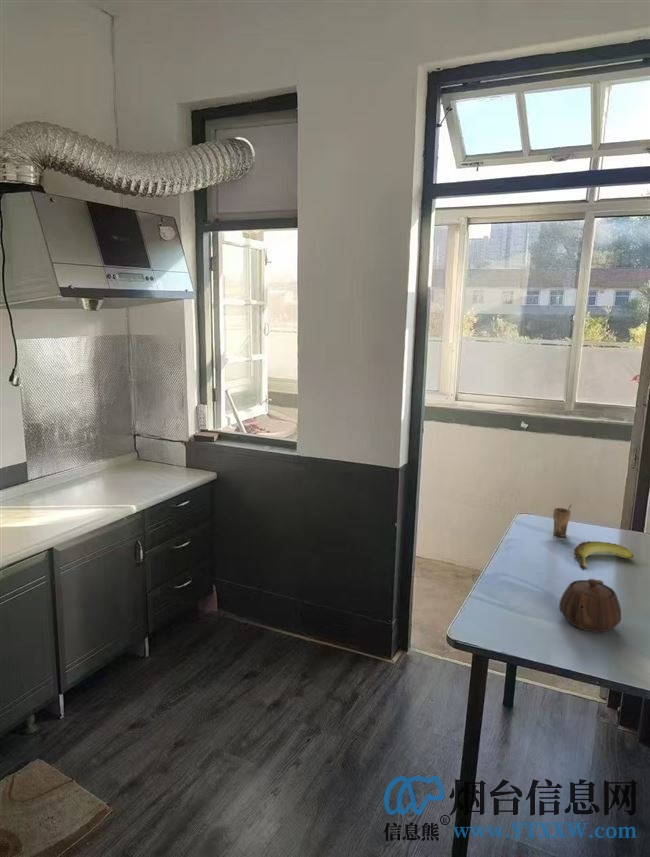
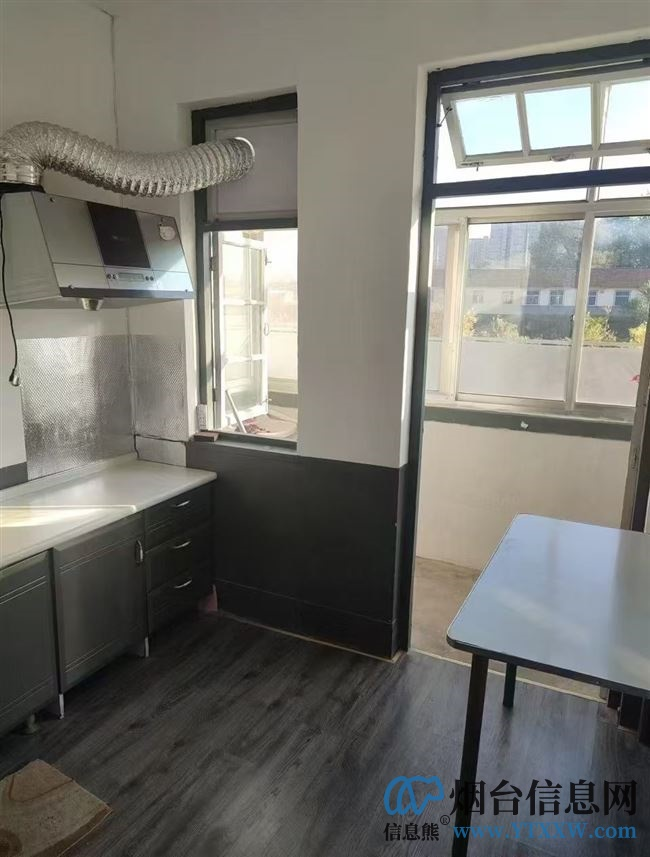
- banana (603, 553)
- teapot (590, 602)
- cup (561, 519)
